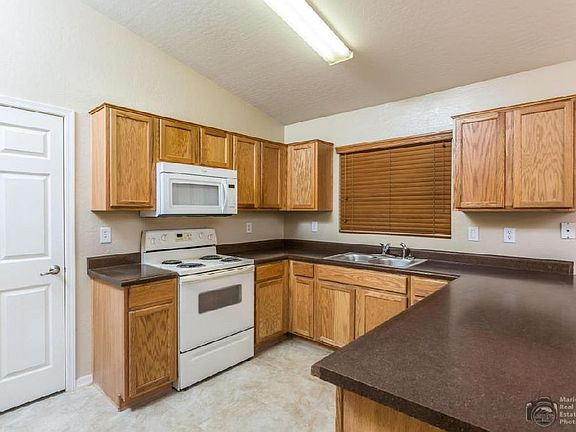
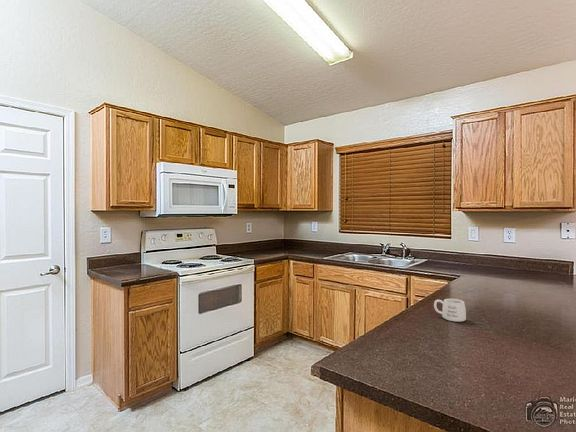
+ mug (449, 309)
